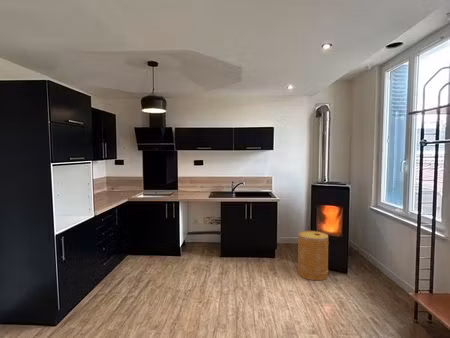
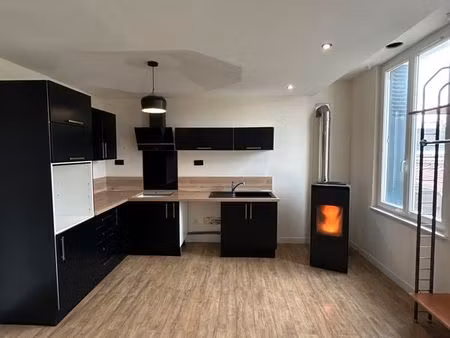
- basket (312, 254)
